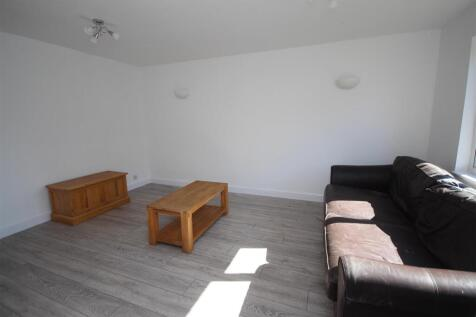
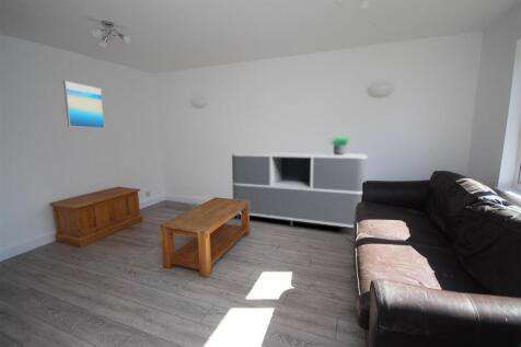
+ potted plant (339, 140)
+ sideboard (294, 187)
+ wall art (85, 106)
